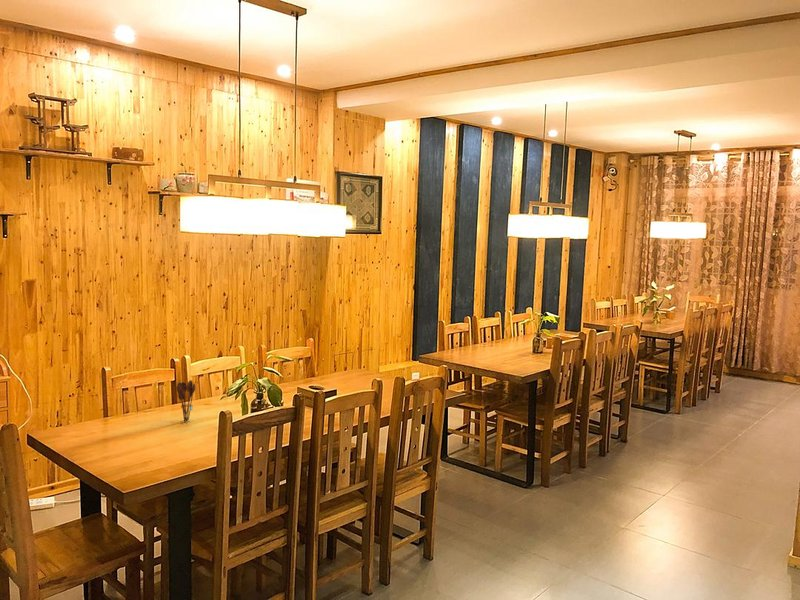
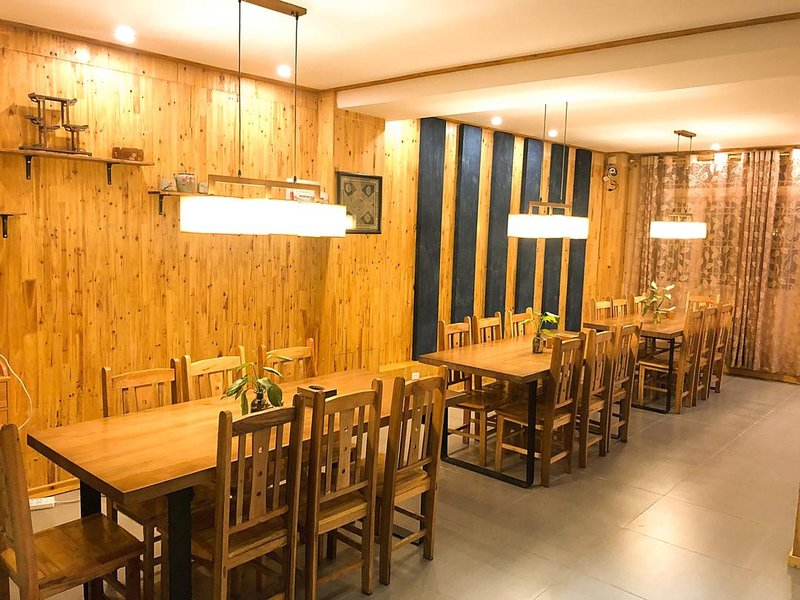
- utensil holder (184, 400)
